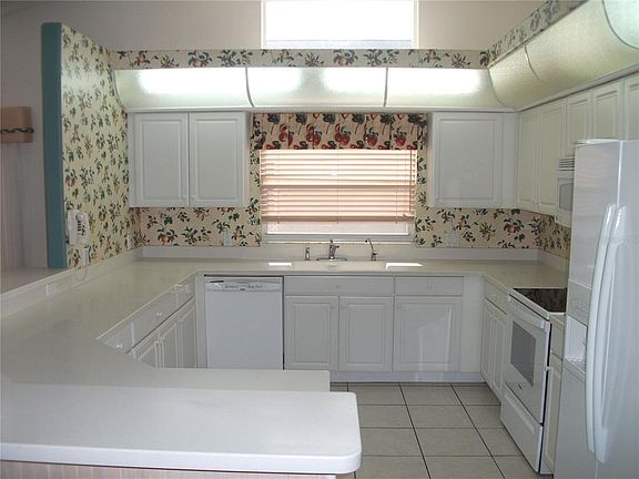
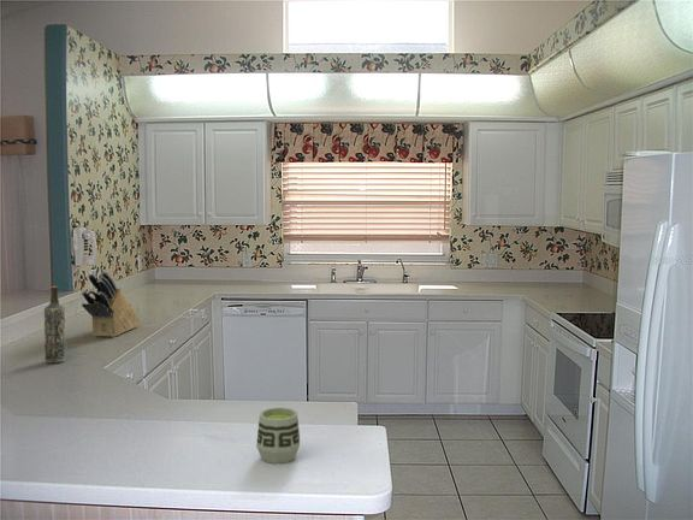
+ knife block (111, 301)
+ bottle (54, 324)
+ cup (278, 435)
